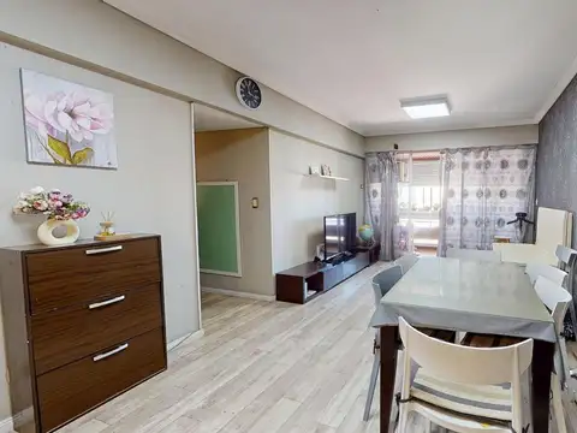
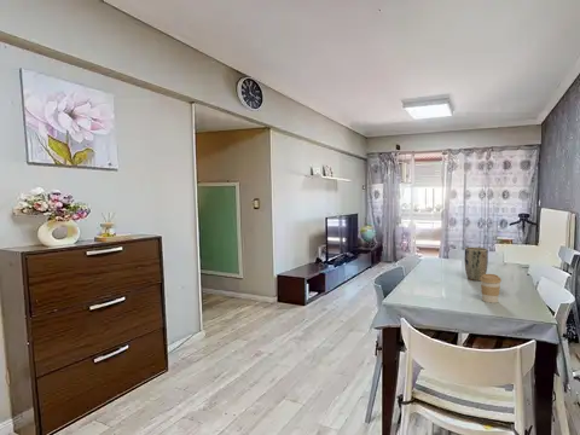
+ coffee cup (489, 288)
+ plant pot (475, 263)
